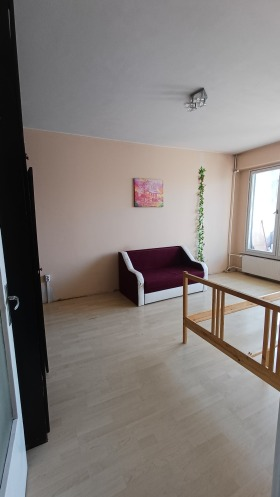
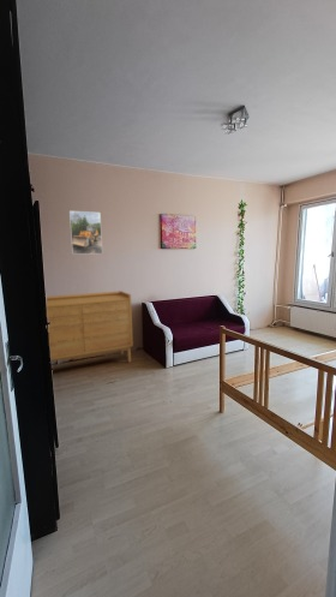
+ sideboard (80, 332)
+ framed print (85, 233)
